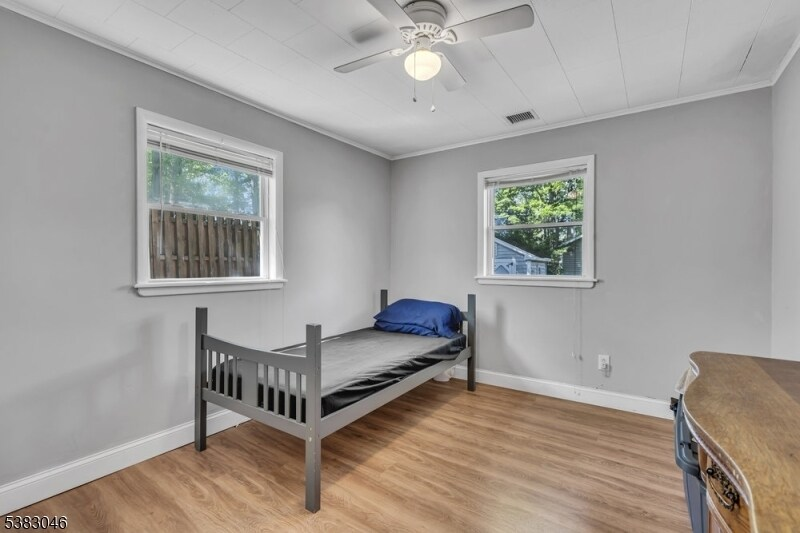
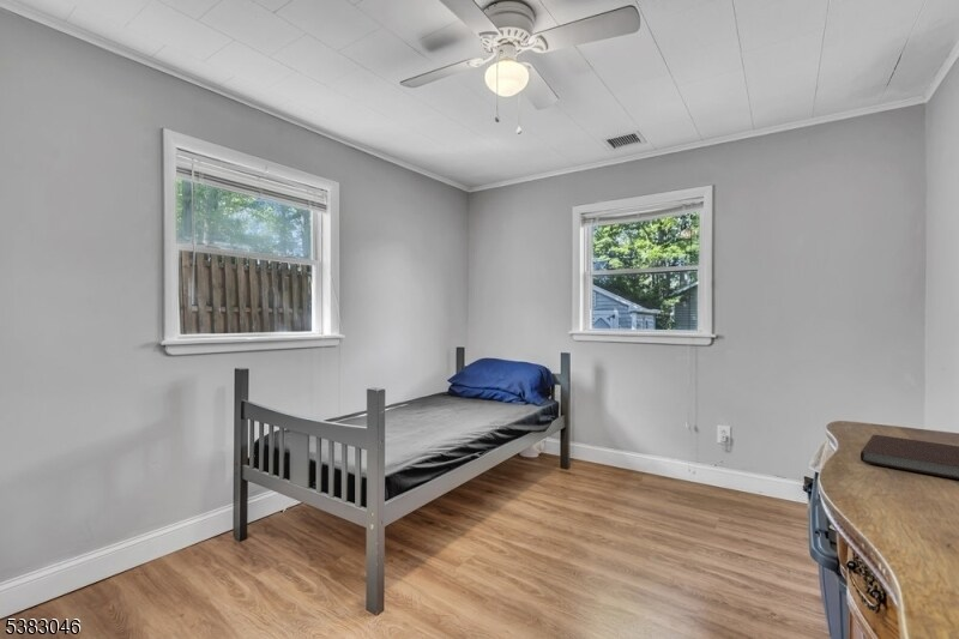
+ notebook (916, 454)
